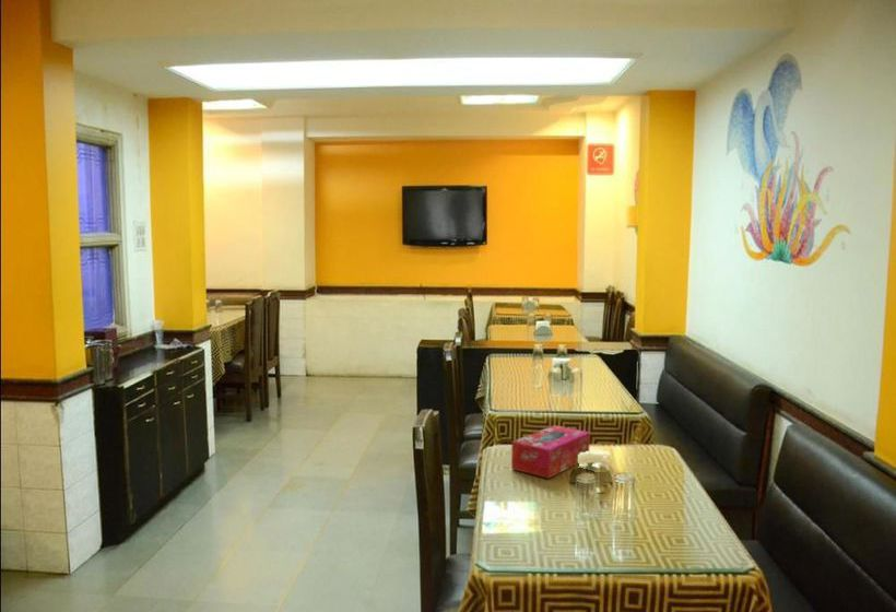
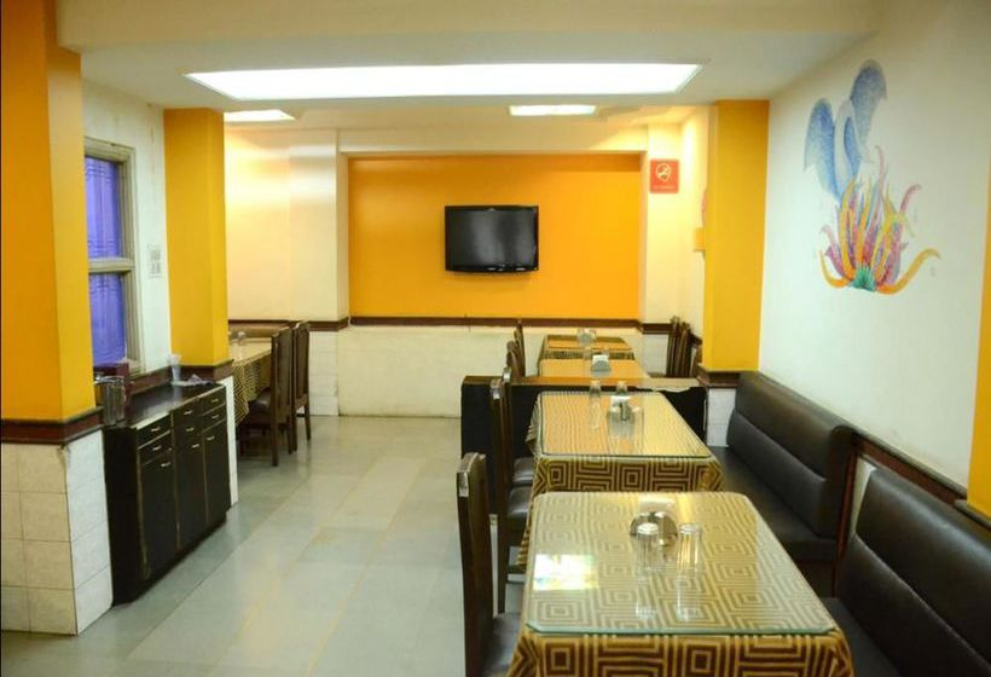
- tissue box (551, 450)
